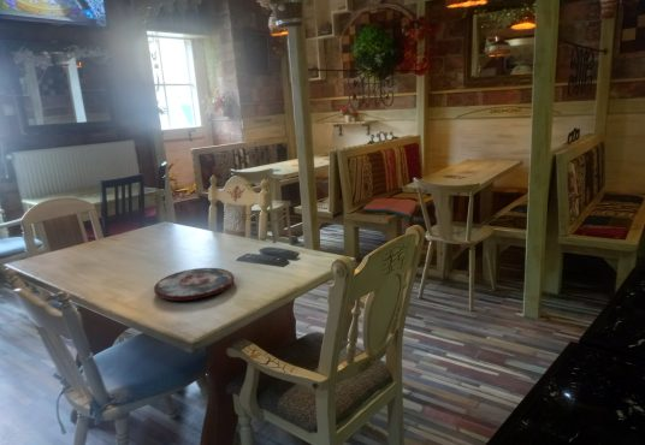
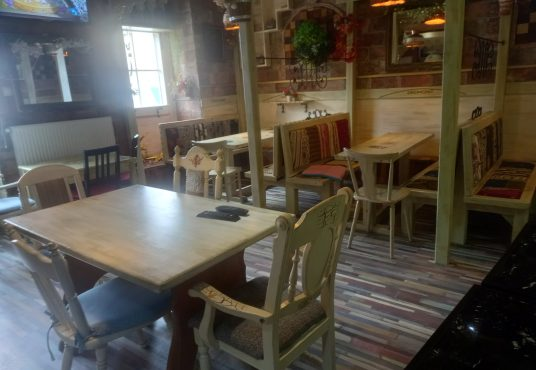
- plate (194, 283)
